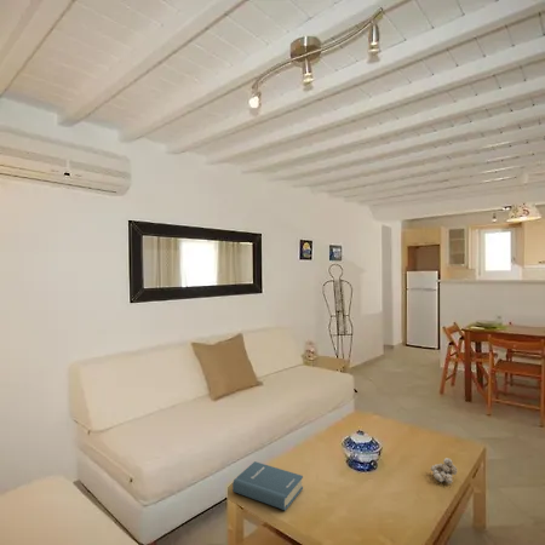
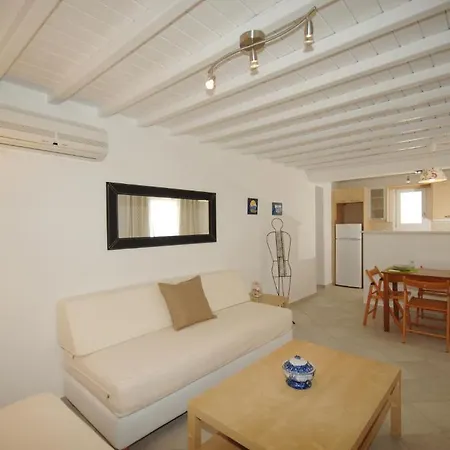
- hardback book (268, 484)
- decorative ball (442, 469)
